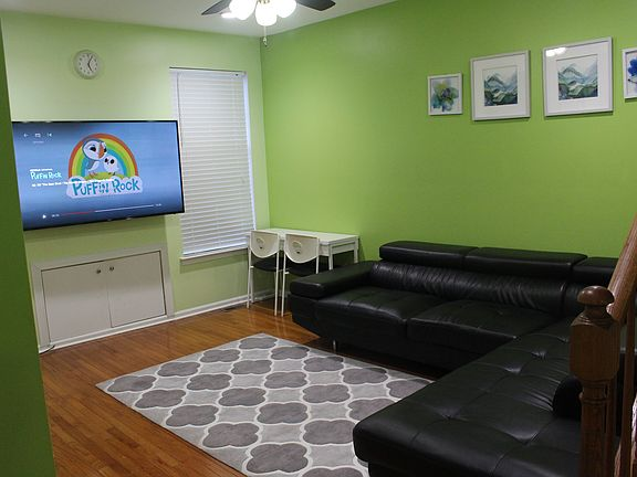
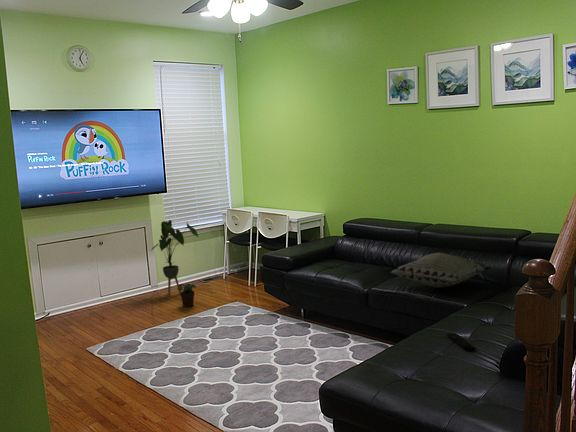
+ remote control (460, 341)
+ potted plant (186, 295)
+ decorative pillow (441, 270)
+ house plant (171, 256)
